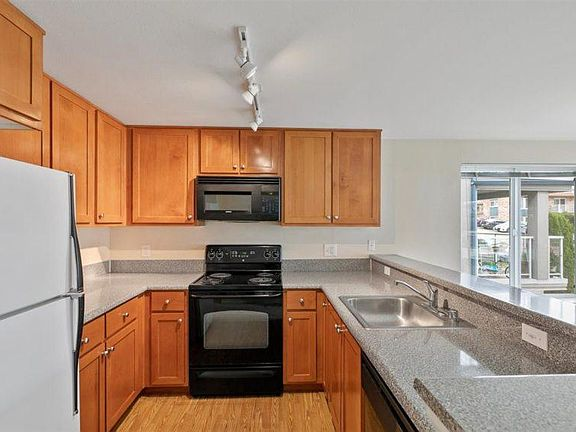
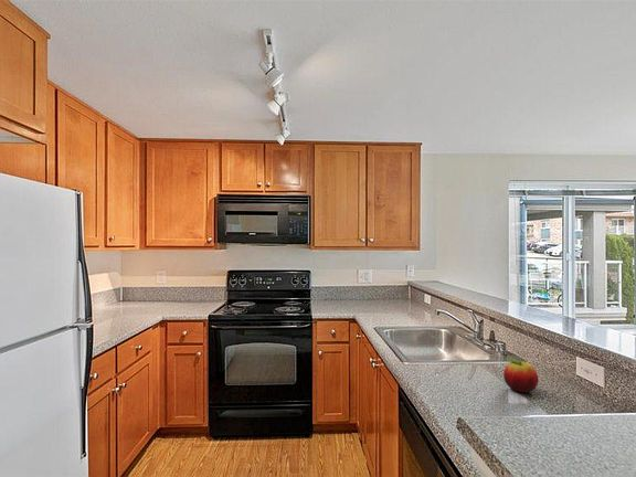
+ fruit (520, 374)
